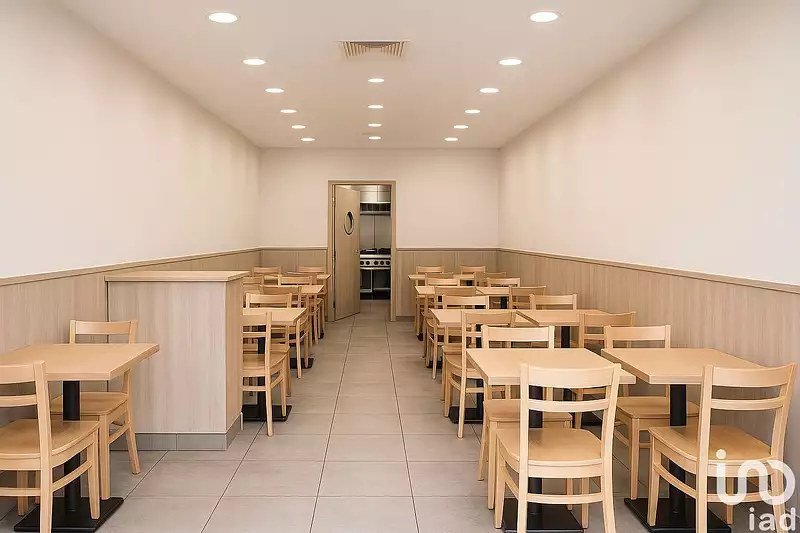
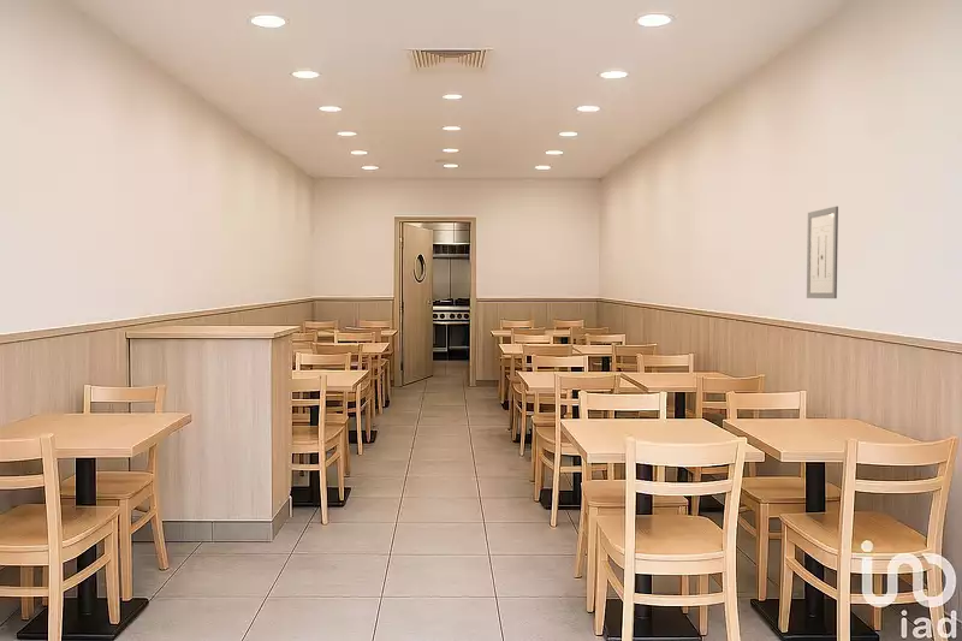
+ wall art (821, 254)
